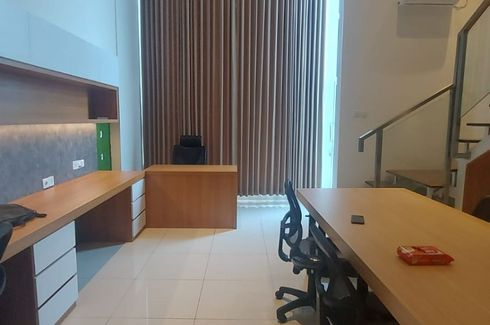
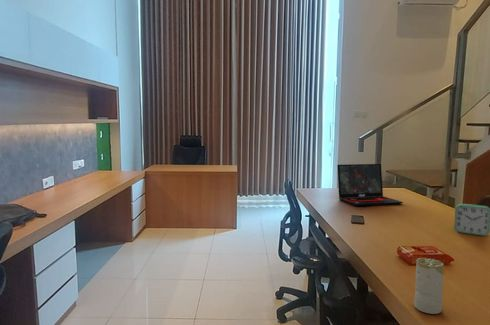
+ candle (428, 285)
+ laptop (369, 183)
+ alarm clock (472, 218)
